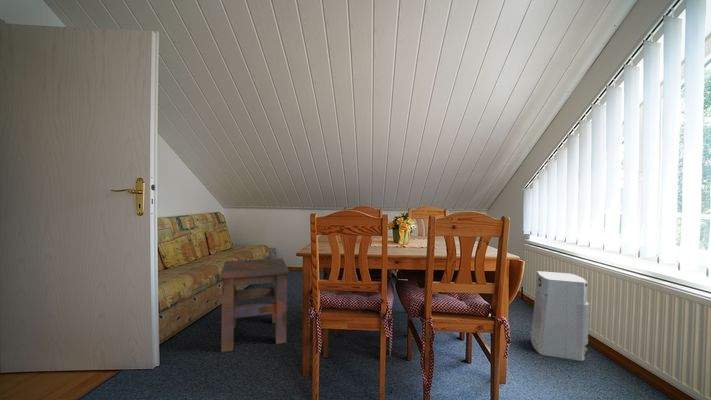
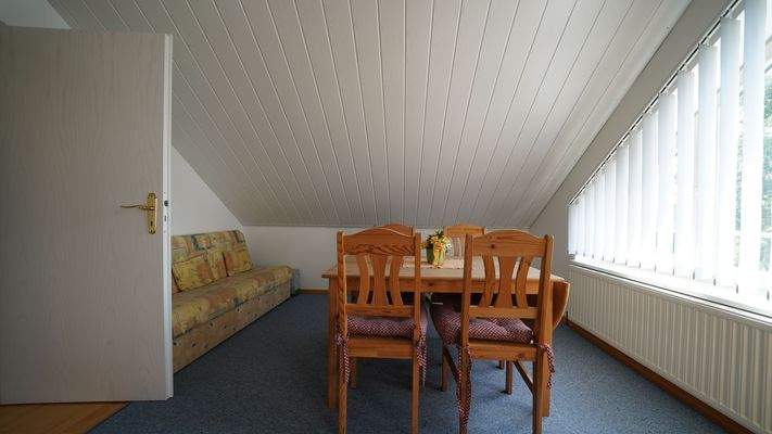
- side table (254, 298)
- air purifier (558, 313)
